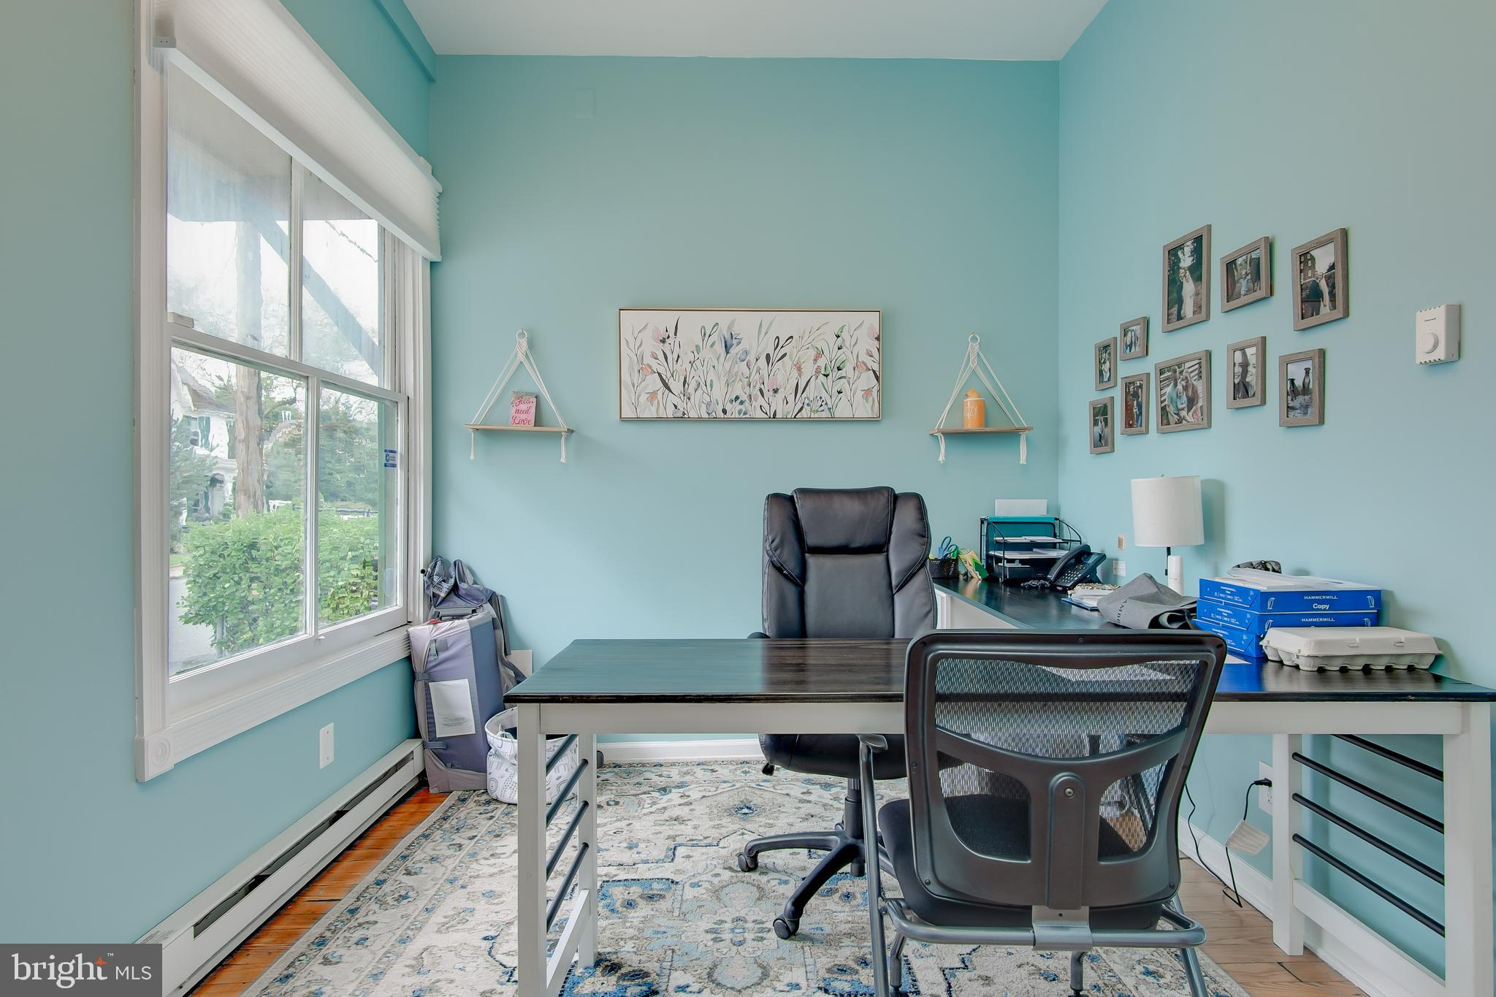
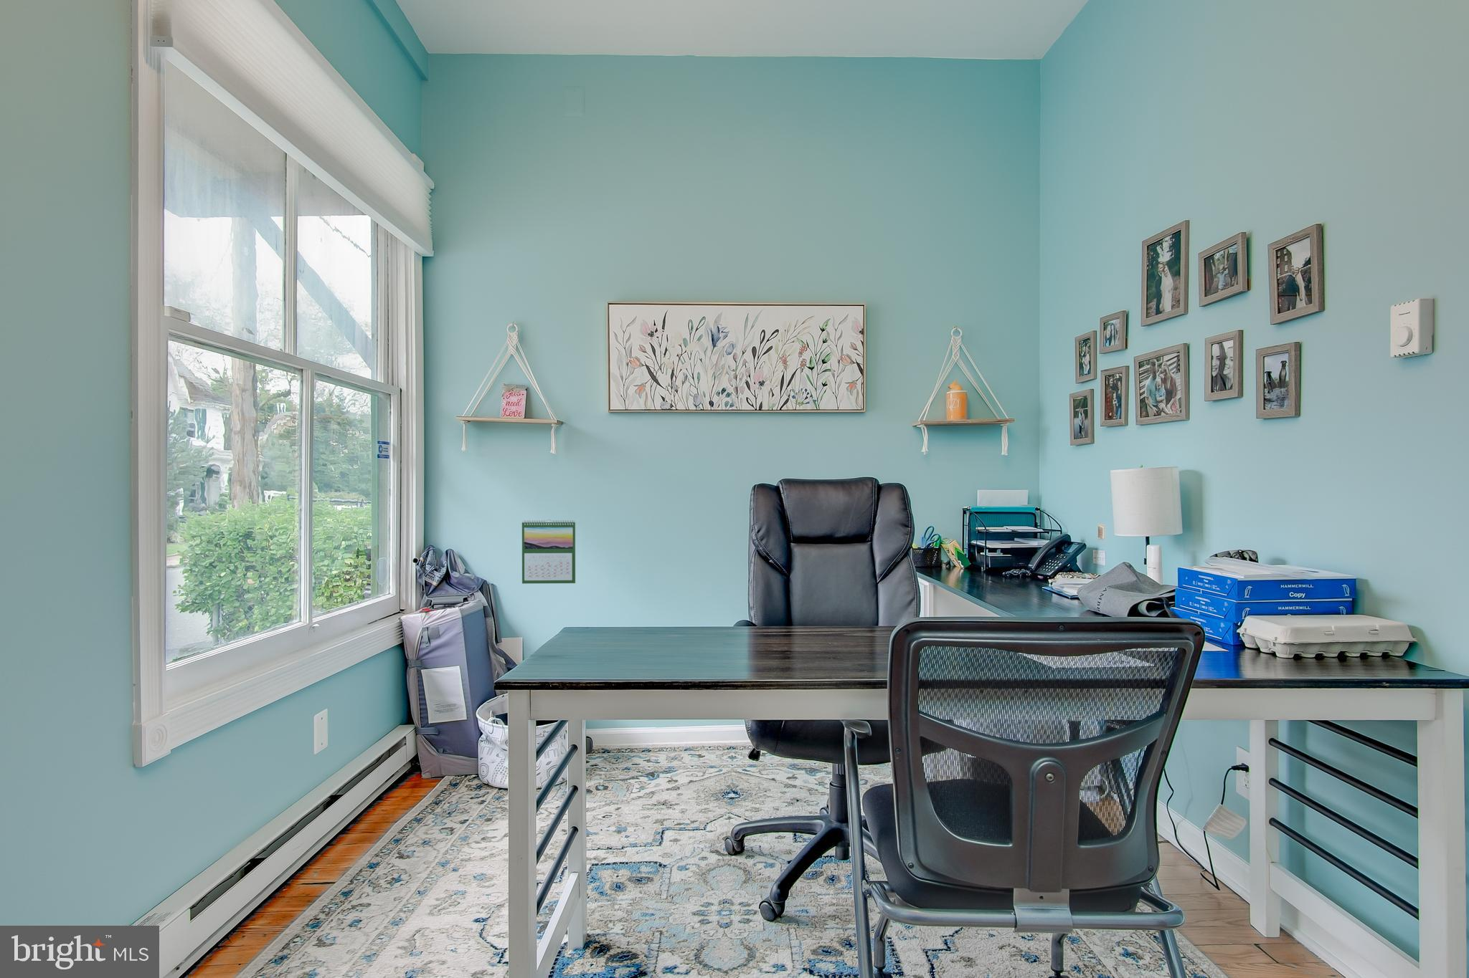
+ calendar (548, 551)
